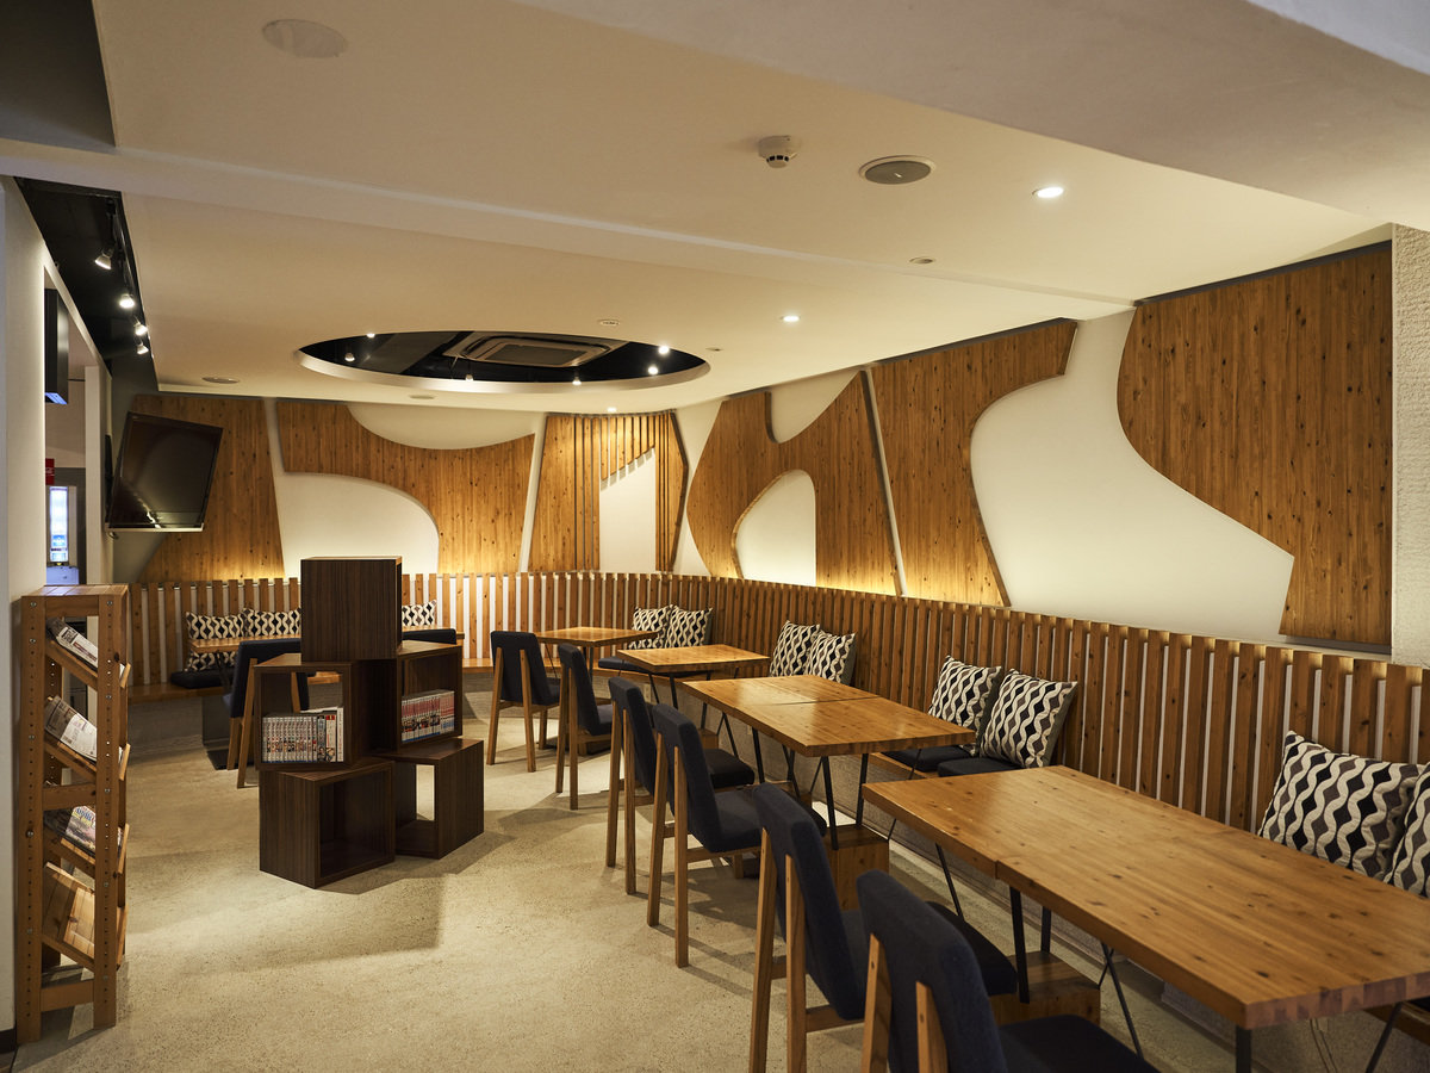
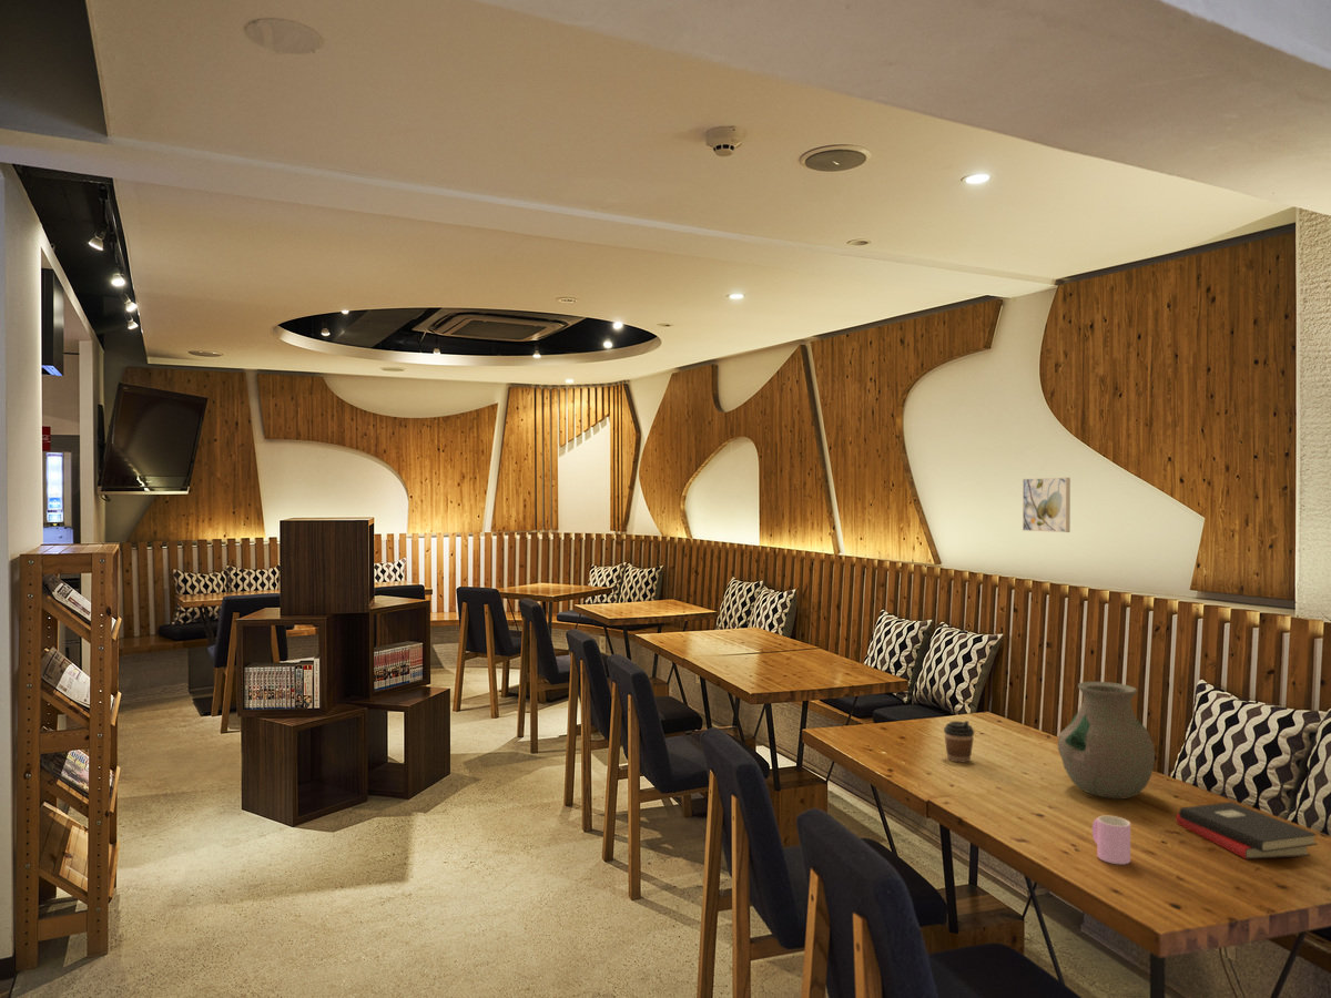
+ hardback book (1244, 829)
+ vase (1105, 739)
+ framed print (1045, 505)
+ cup (1108, 836)
+ coffee cup (958, 740)
